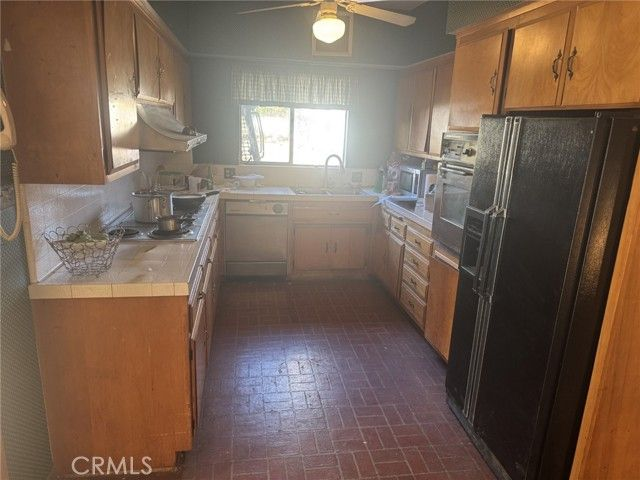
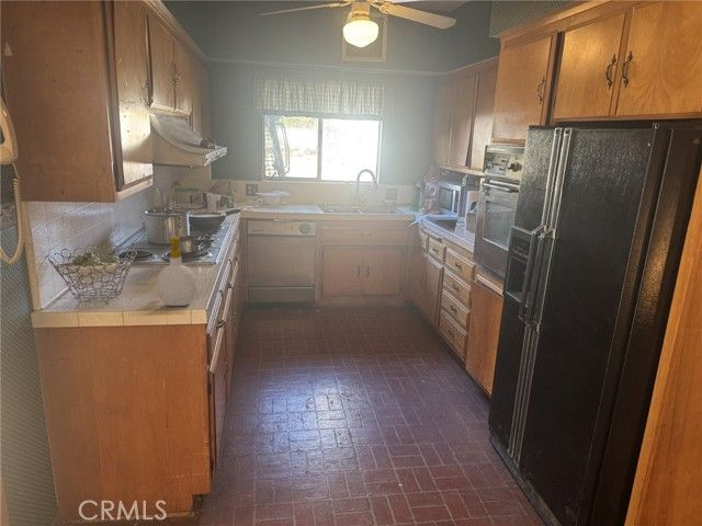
+ soap bottle (176, 272)
